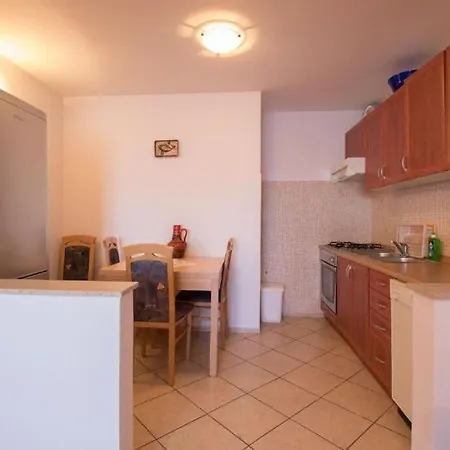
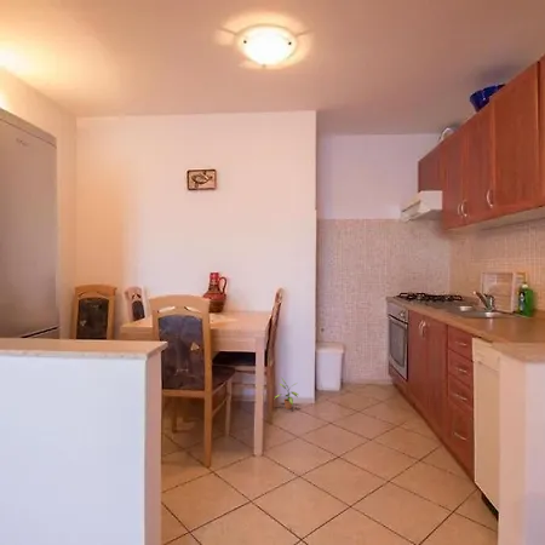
+ potted plant (286, 389)
